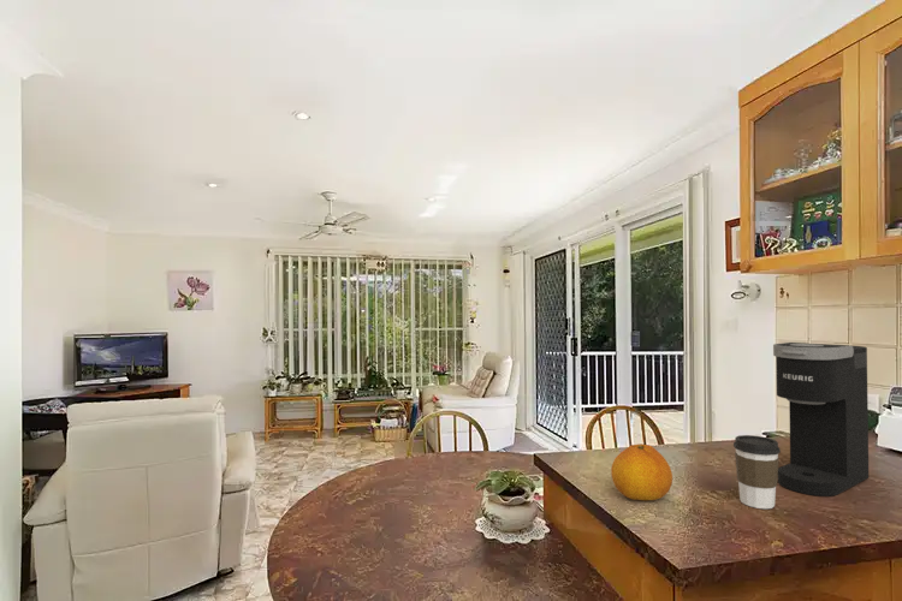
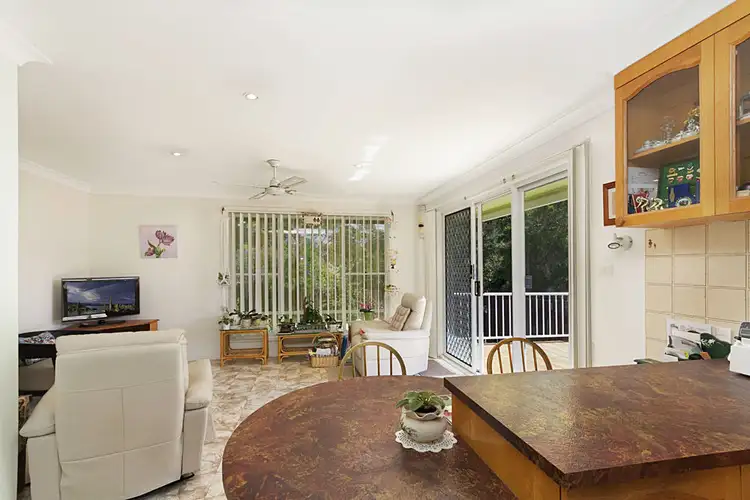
- coffee cup (756, 471)
- fruit (641, 470)
- coffee maker (821, 411)
